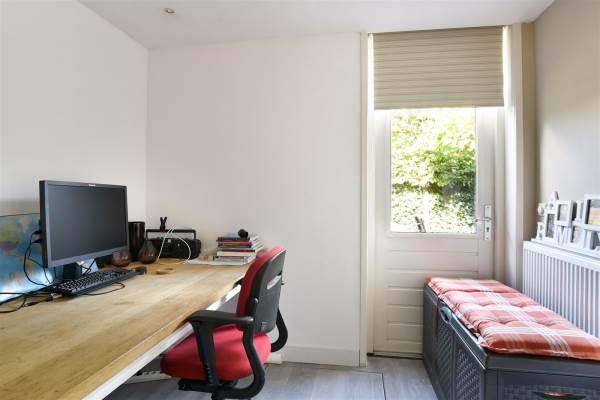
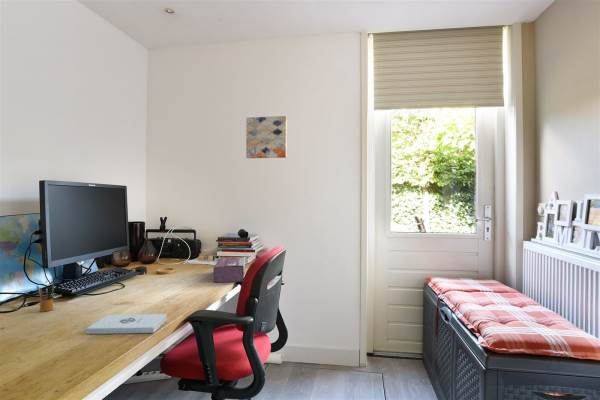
+ pencil box (46, 296)
+ wall art (266, 137)
+ notepad (129, 323)
+ tissue box (230, 268)
